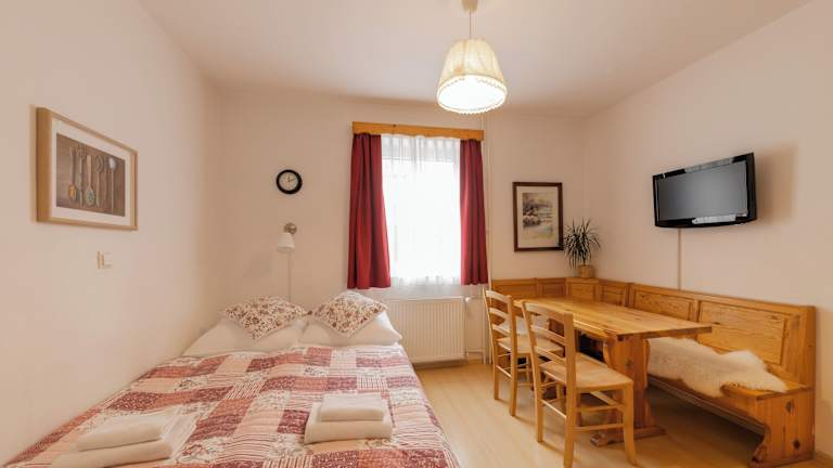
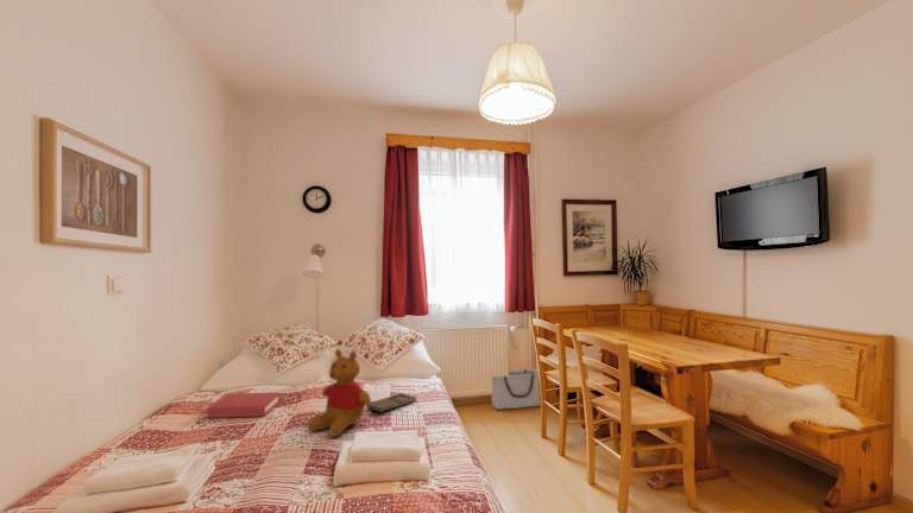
+ hardback book (245, 404)
+ storage bin (516, 388)
+ teddy bear (338, 390)
+ tray (391, 401)
